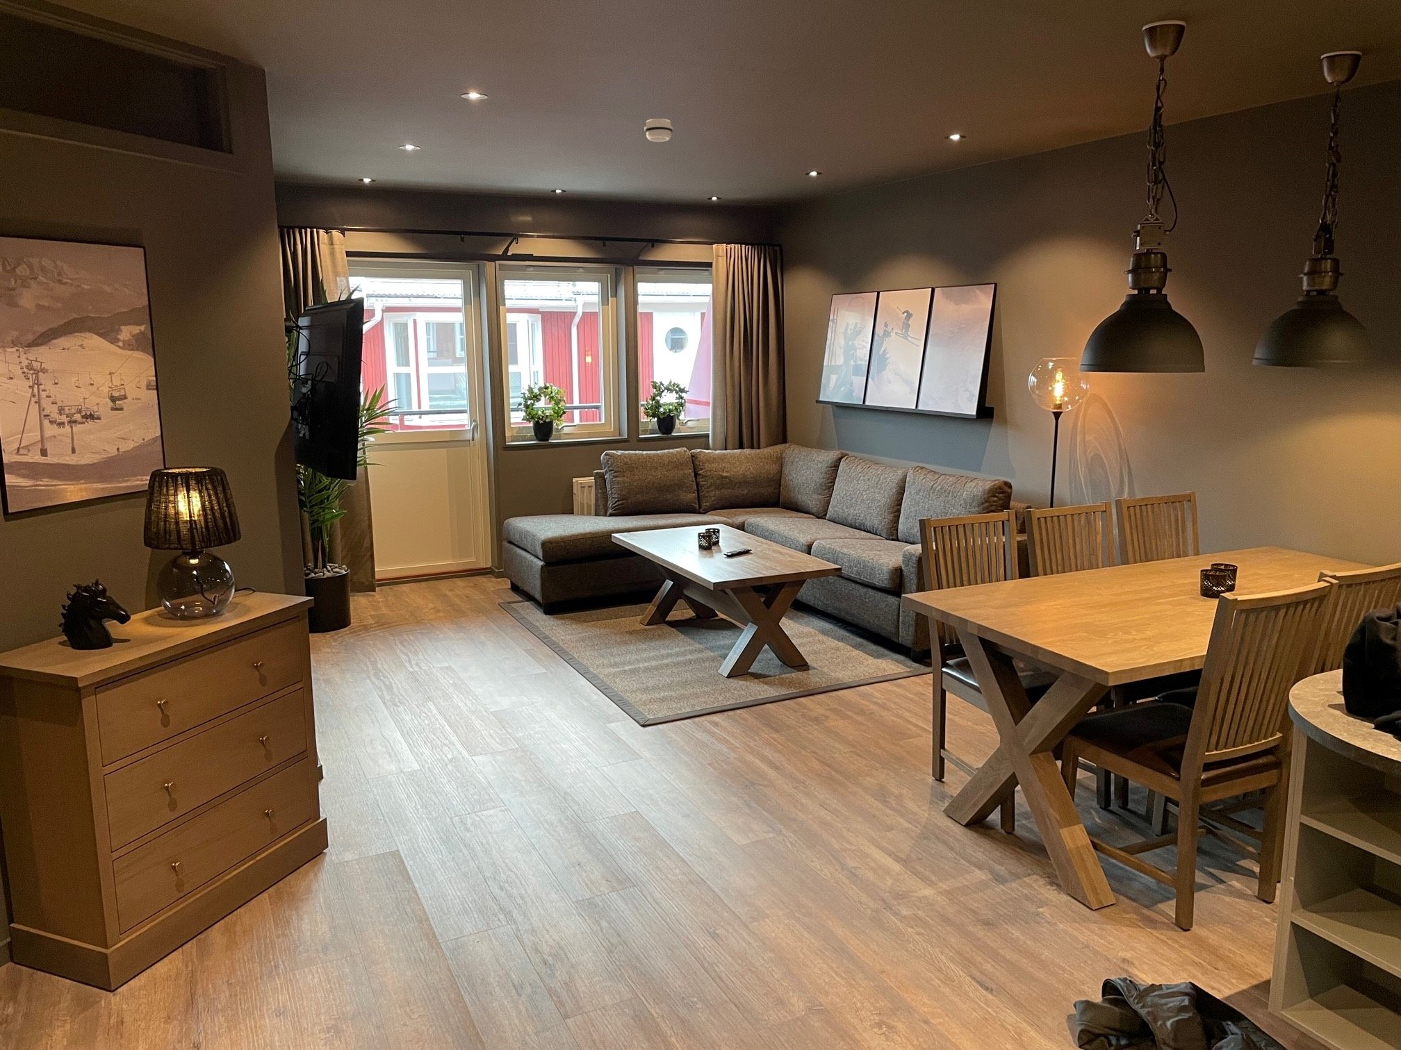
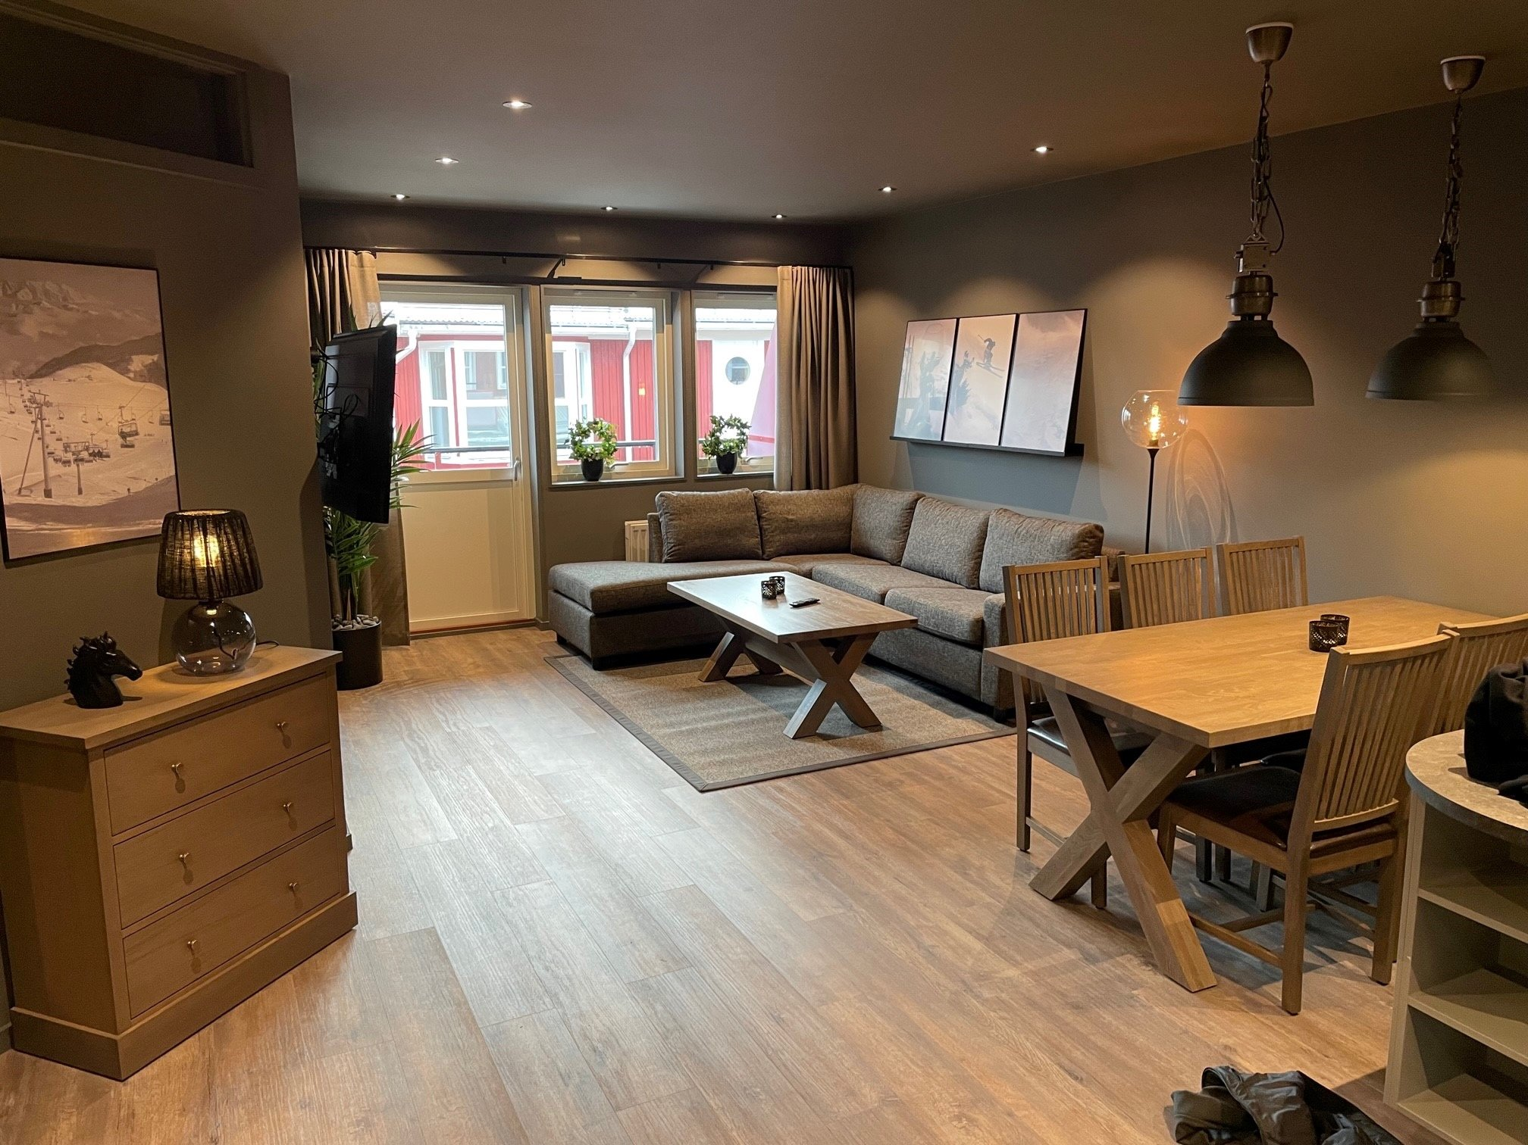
- smoke detector (659, 130)
